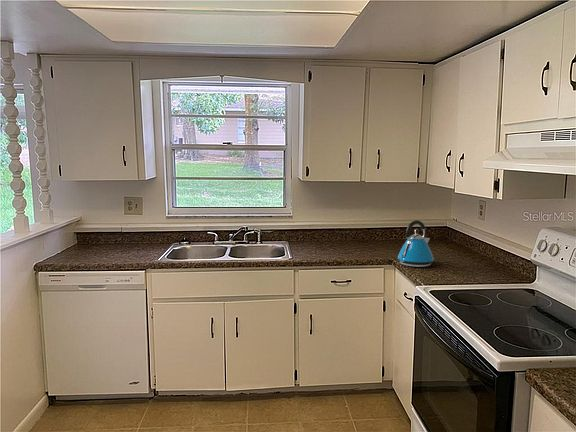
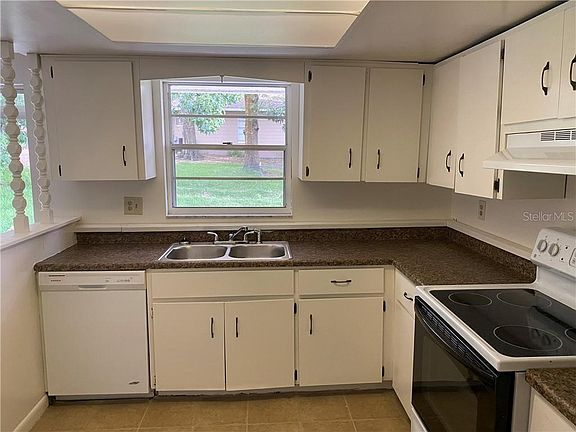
- kettle (415, 242)
